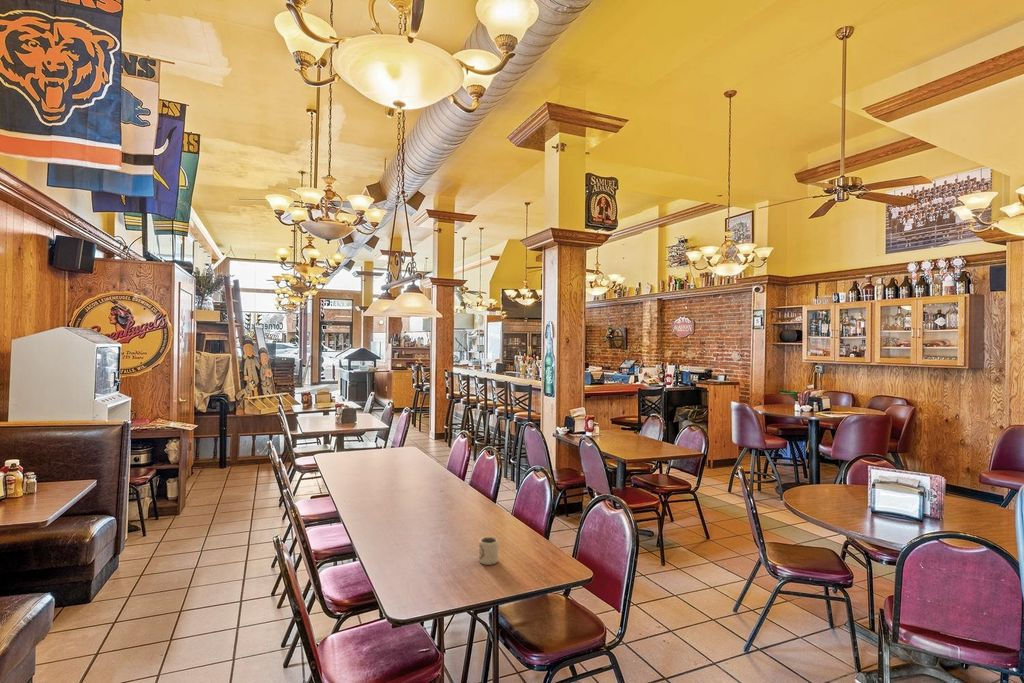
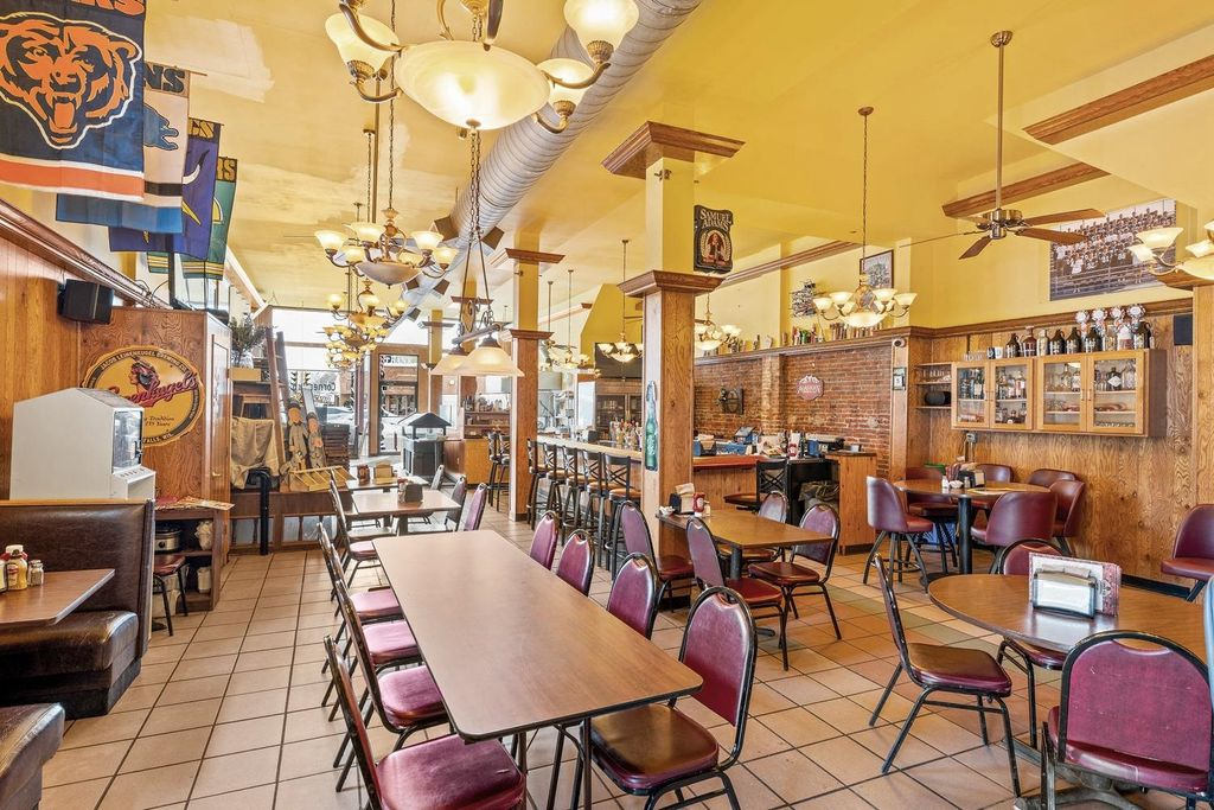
- cup (487, 549)
